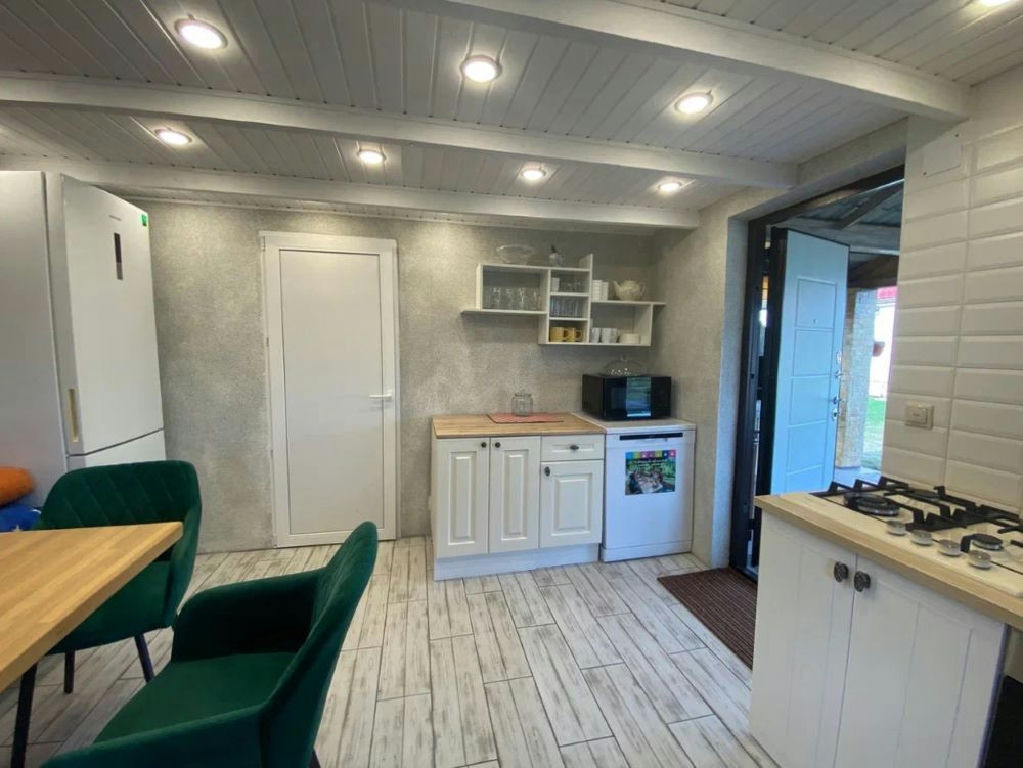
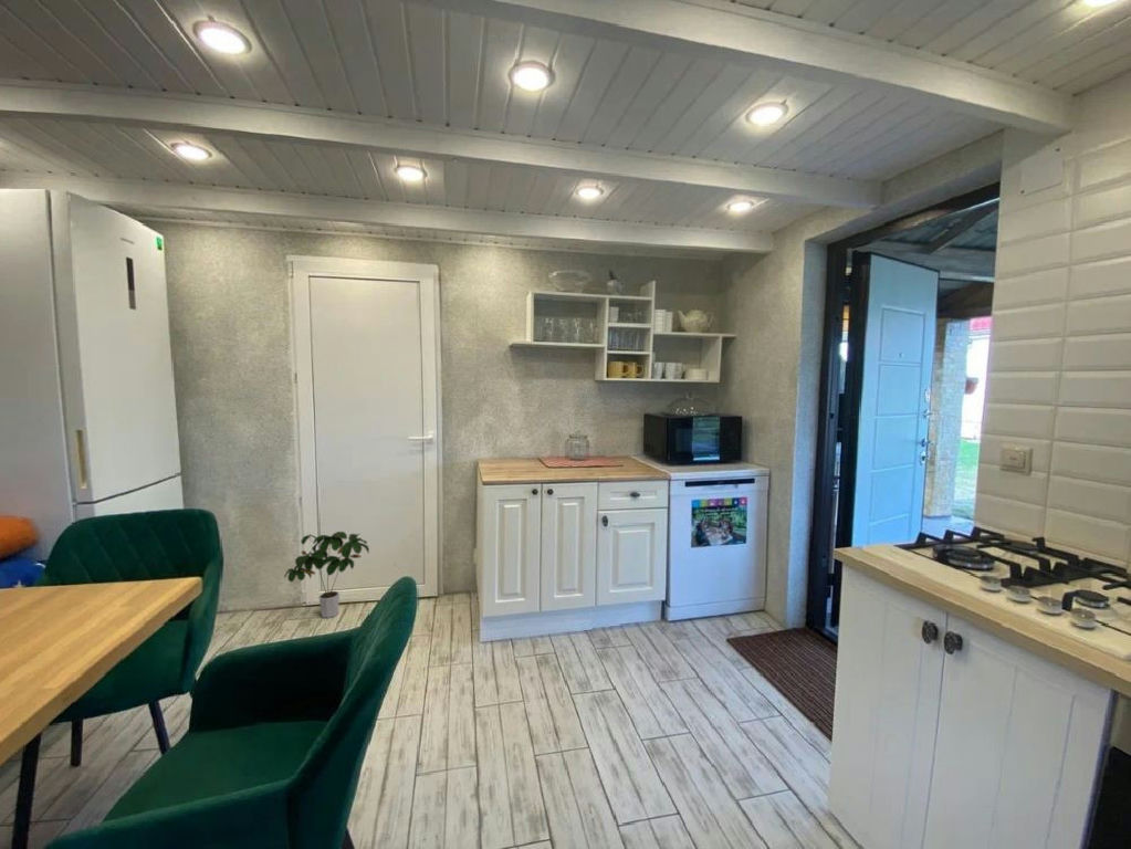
+ potted plant (327, 573)
